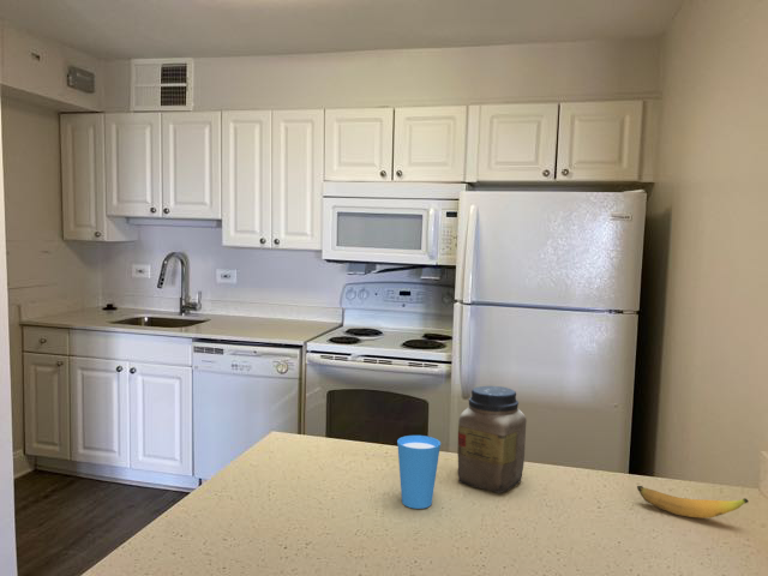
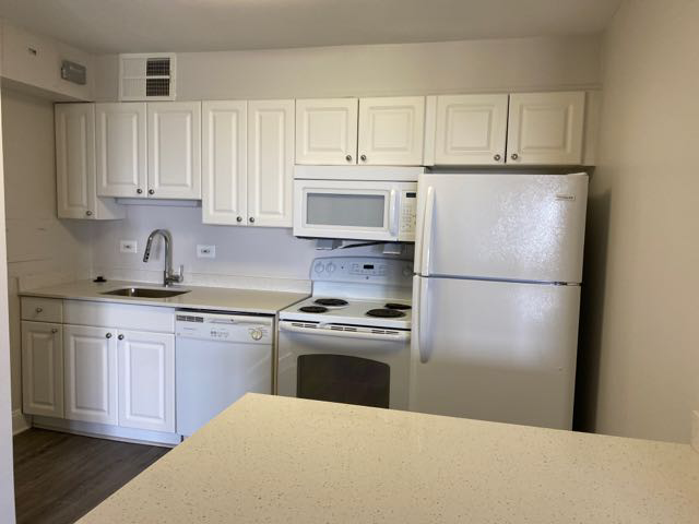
- jar (492, 434)
- cup (418, 472)
- banana (689, 500)
